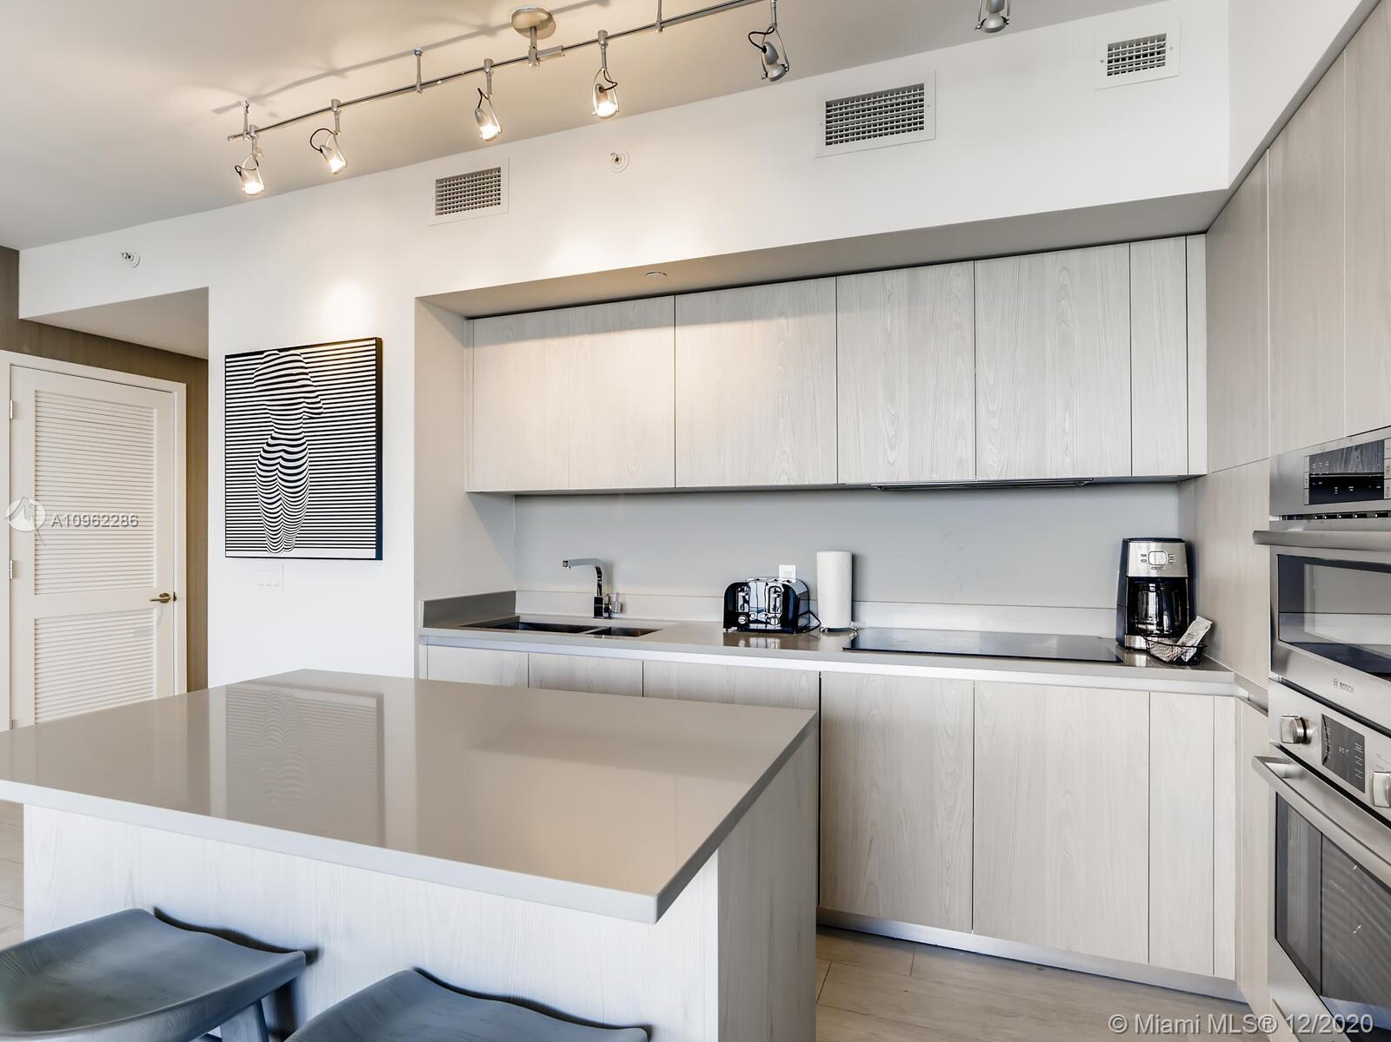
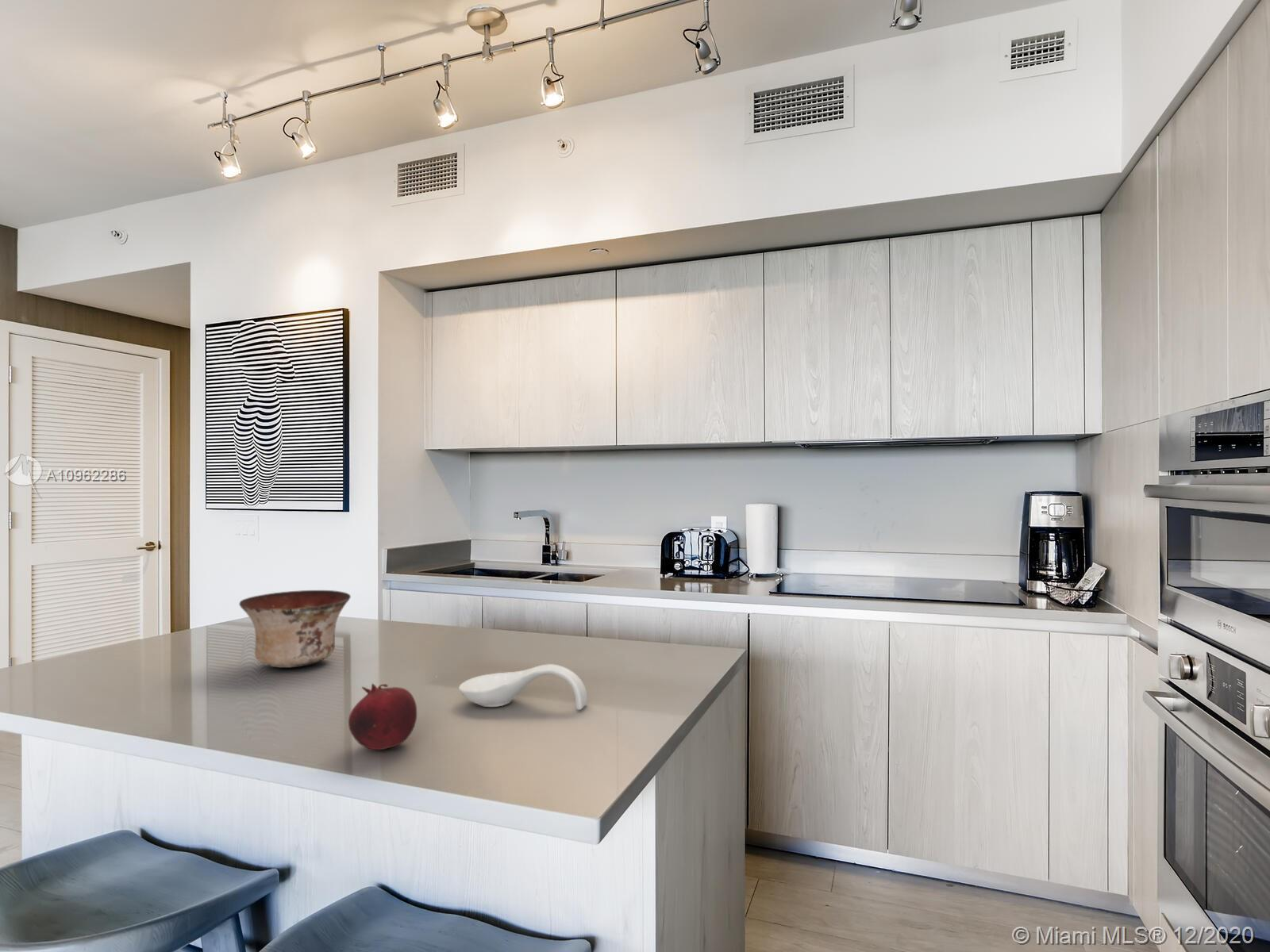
+ bowl (296, 631)
+ fruit (384, 715)
+ spoon rest (522, 684)
